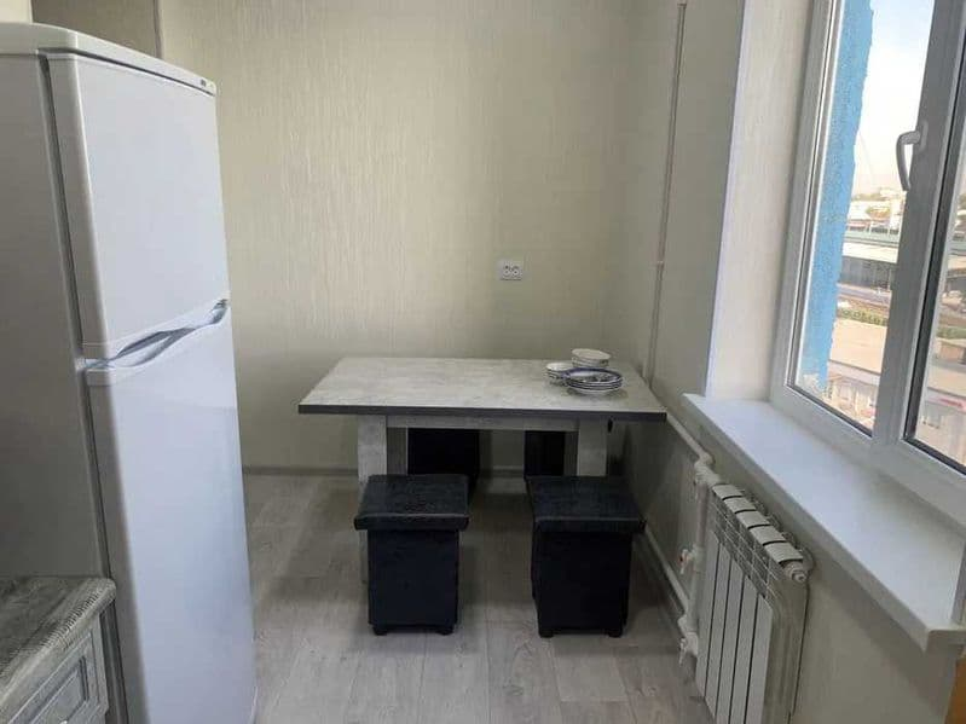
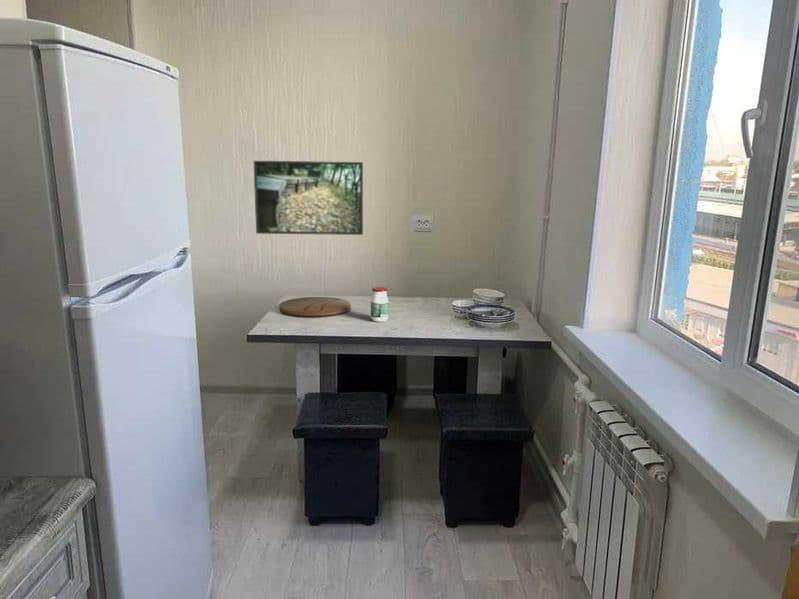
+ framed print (309, 198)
+ cutting board (315, 306)
+ jar (379, 304)
